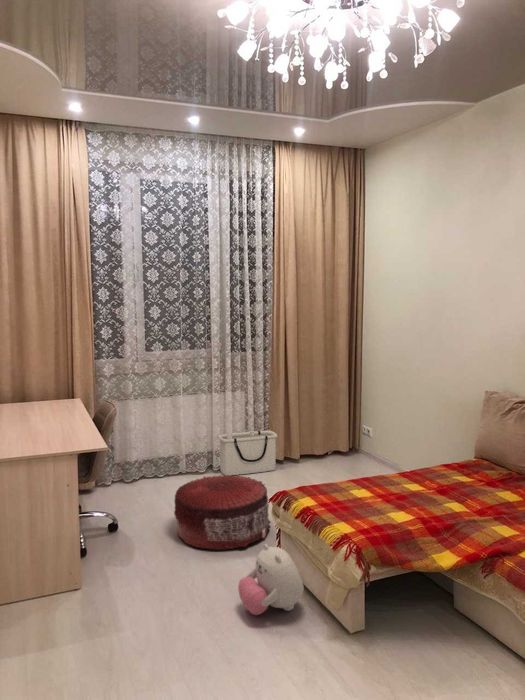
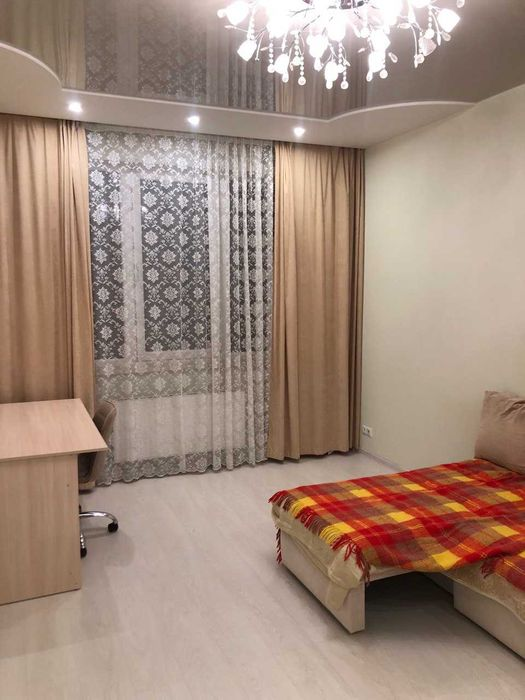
- plush toy (271, 579)
- pouf (223, 507)
- storage bin (247, 452)
